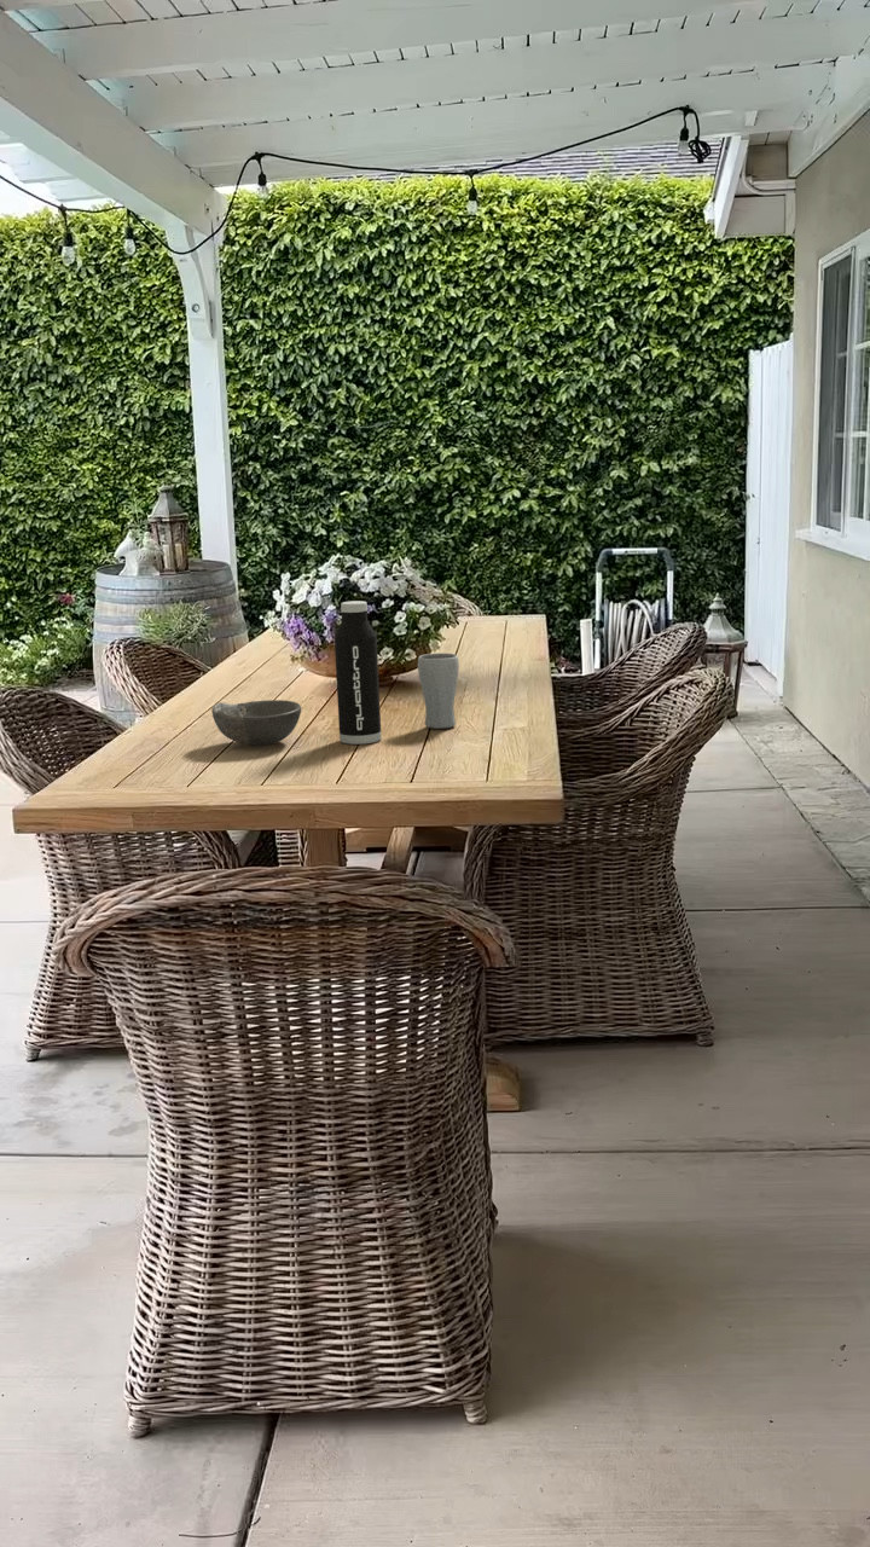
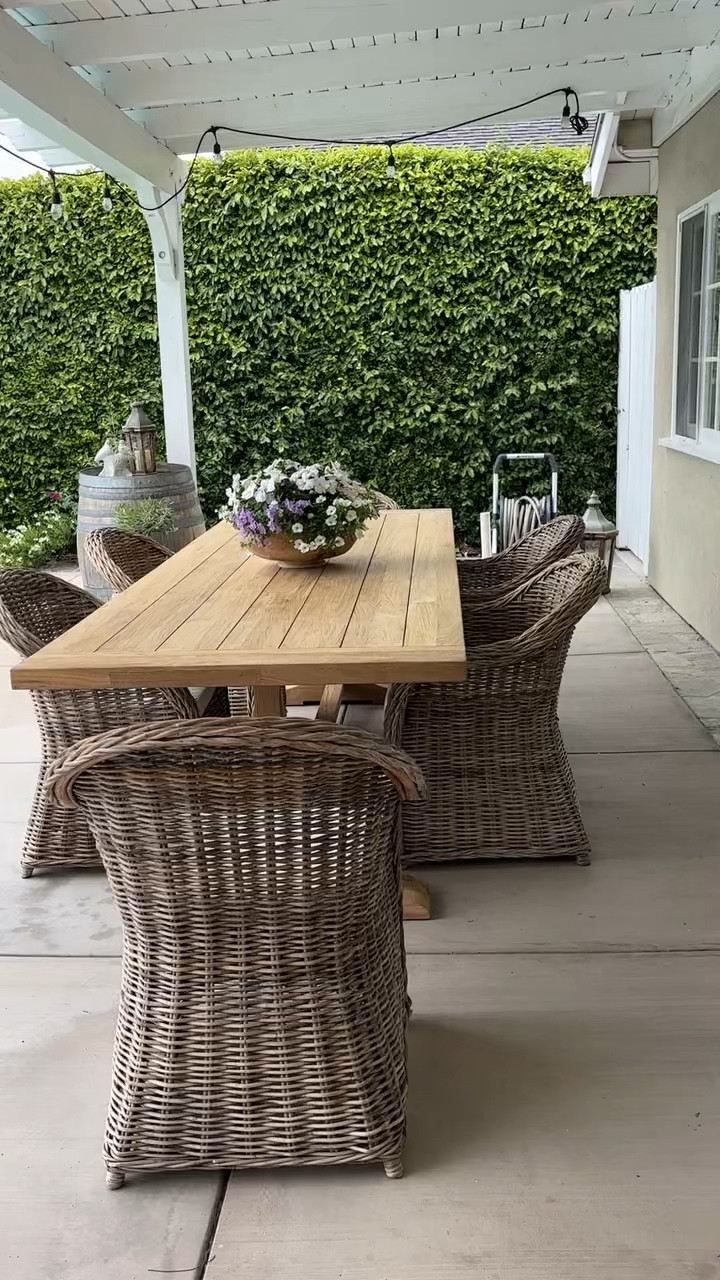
- bowl (257, 723)
- drinking glass (439, 691)
- water bottle (356, 672)
